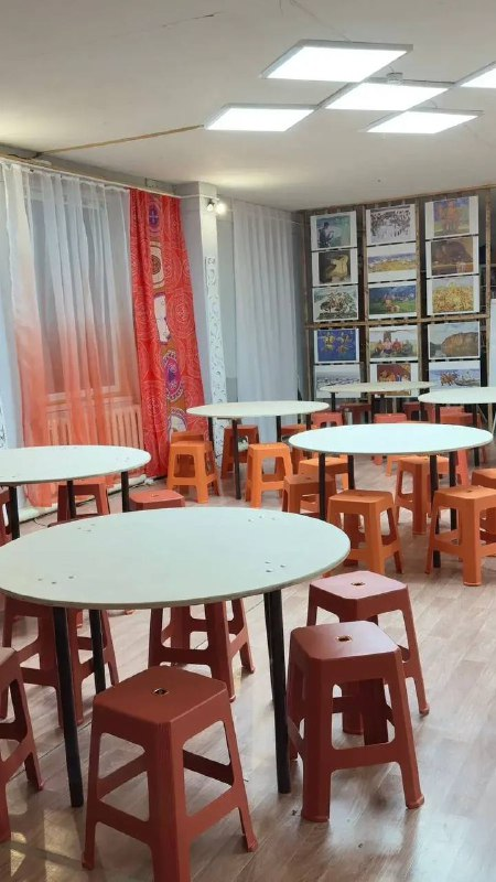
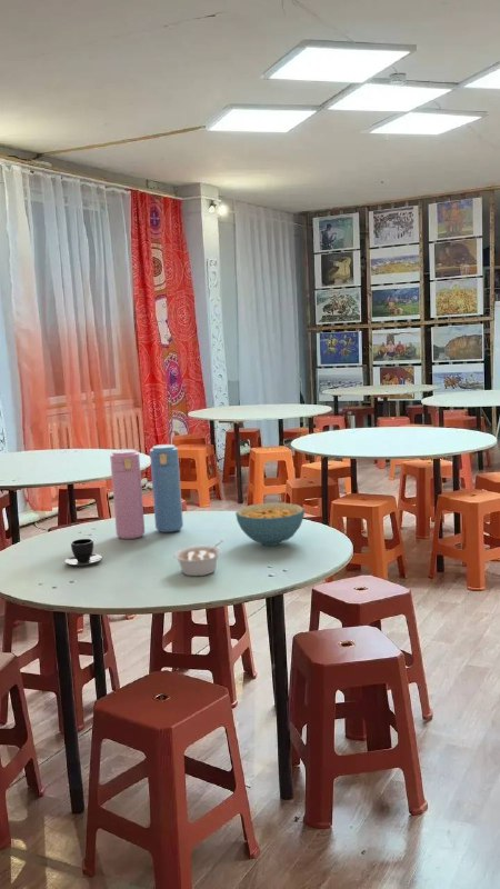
+ teacup (82, 551)
+ thermos (141, 490)
+ legume (198, 559)
+ cereal bowl (270, 526)
